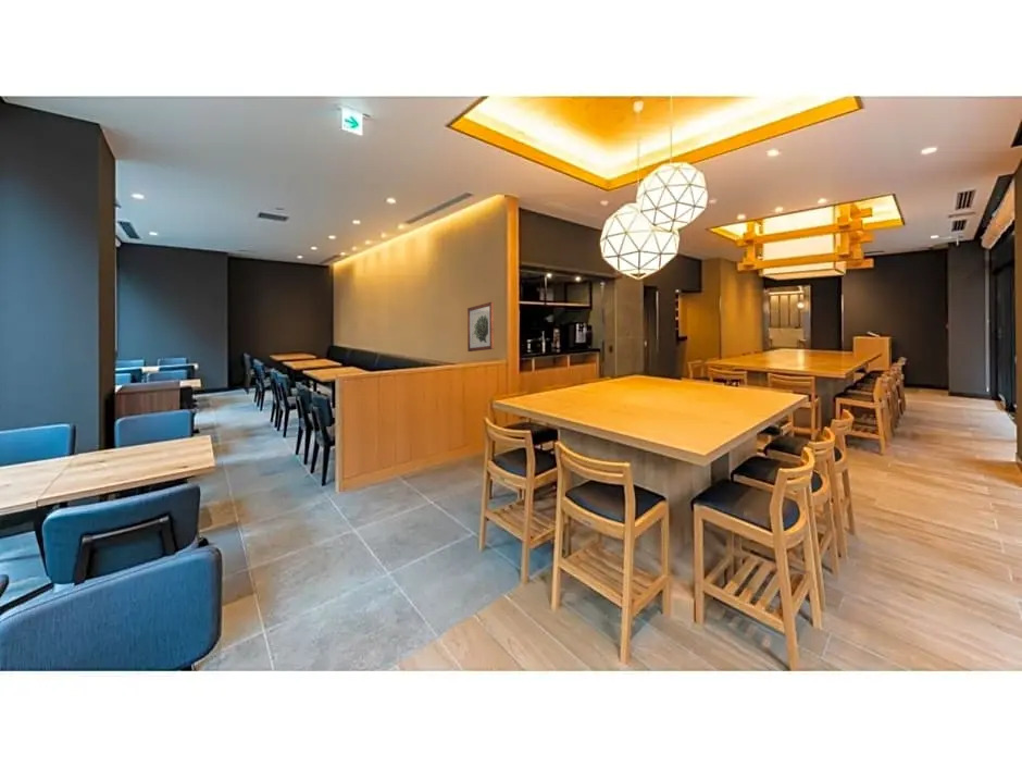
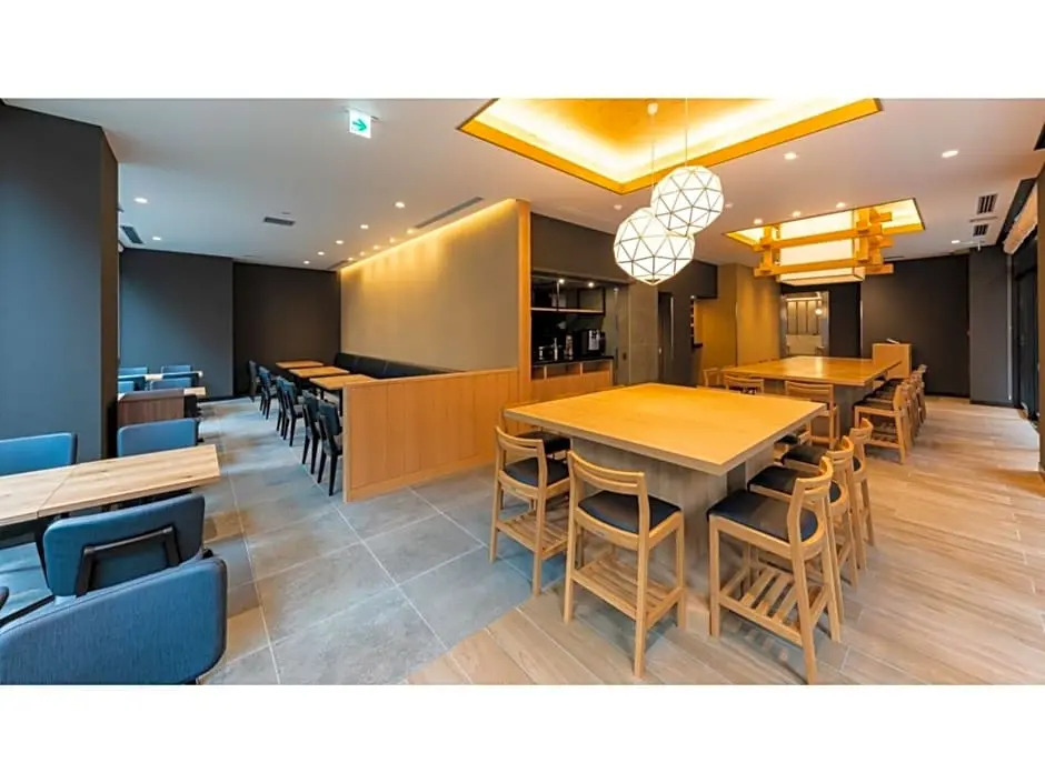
- wall art (479, 327)
